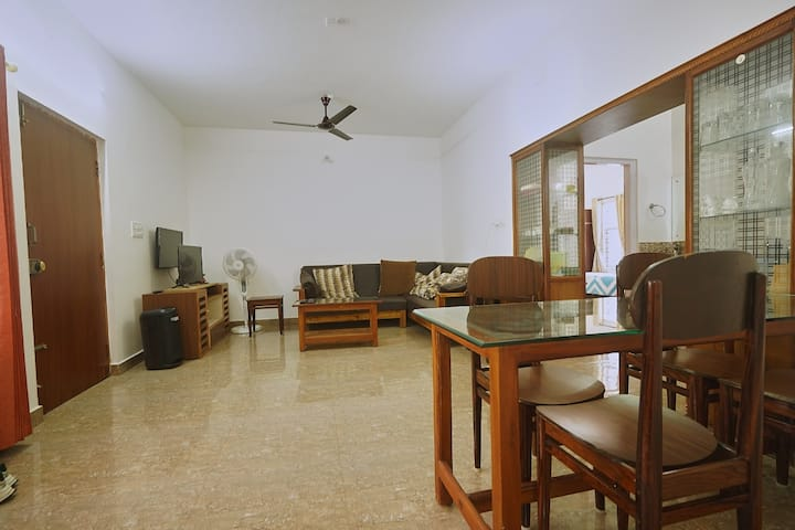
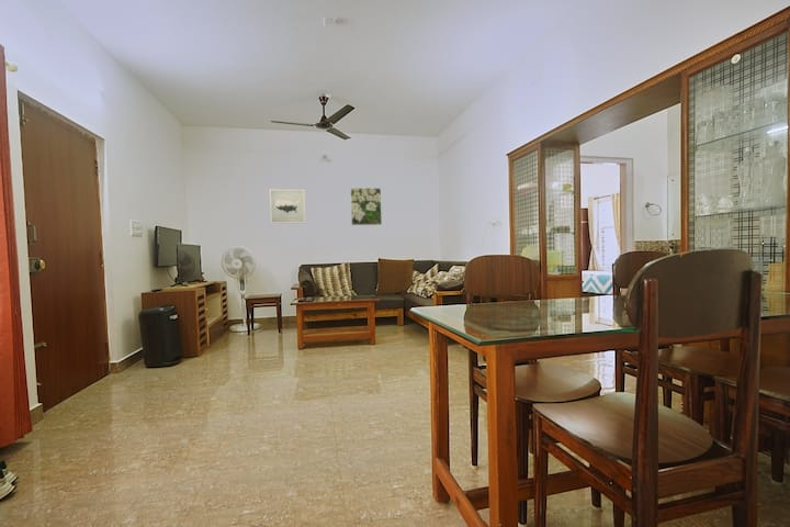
+ wall art (287, 206)
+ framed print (365, 206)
